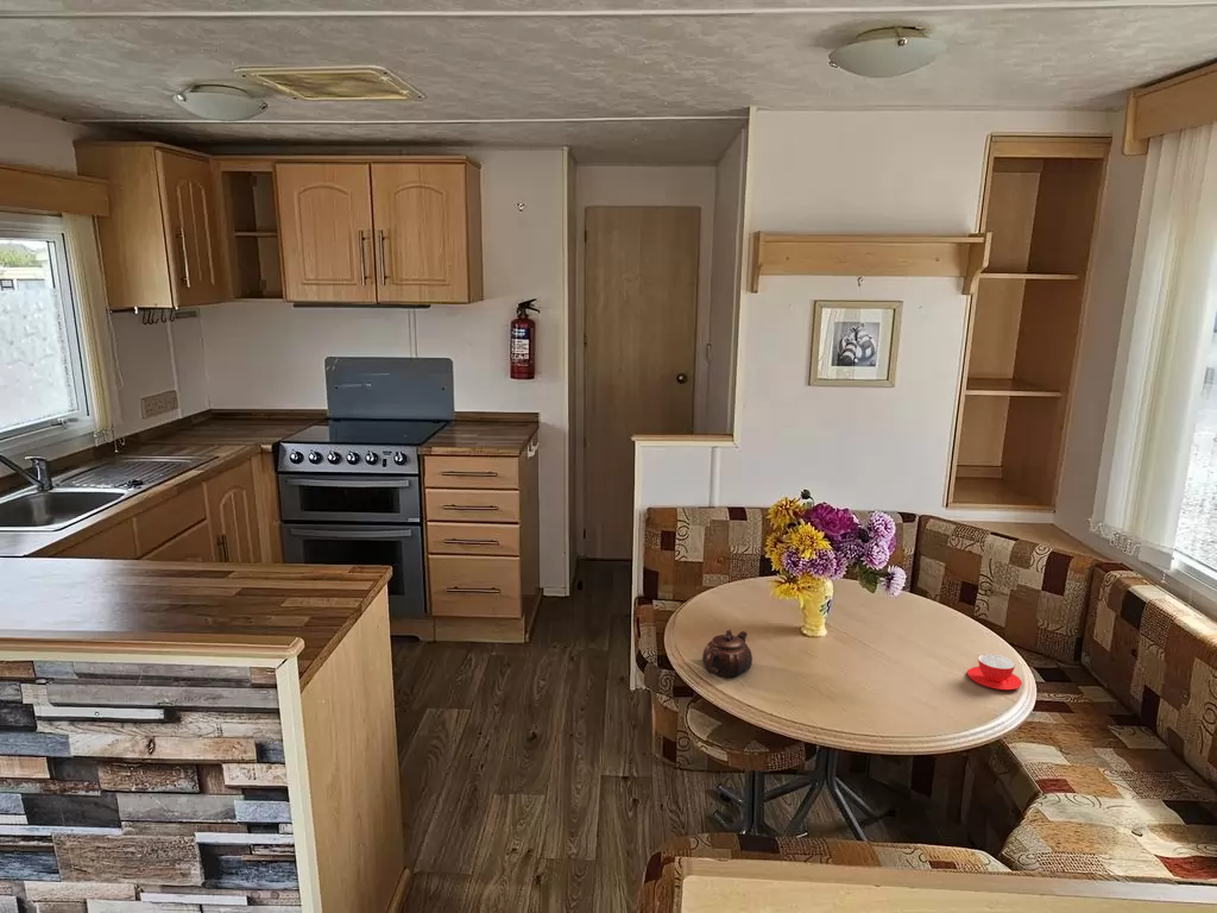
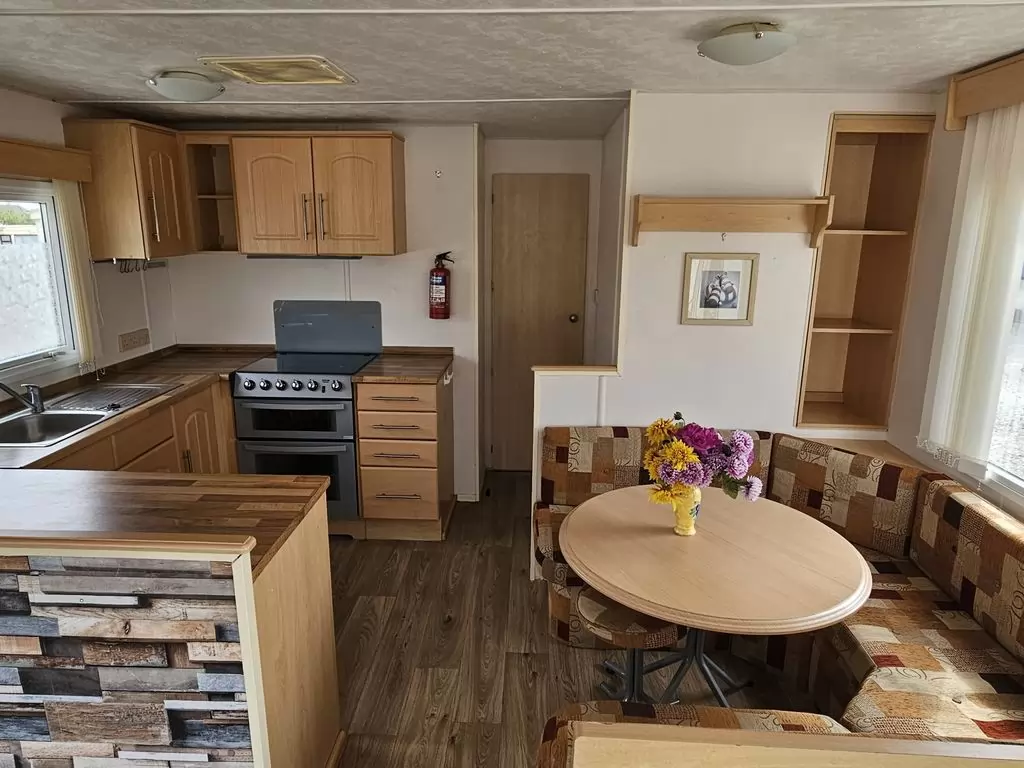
- teapot (726, 649)
- teacup (995, 670)
